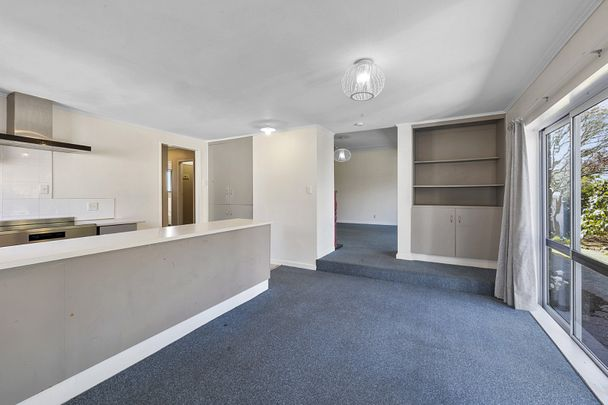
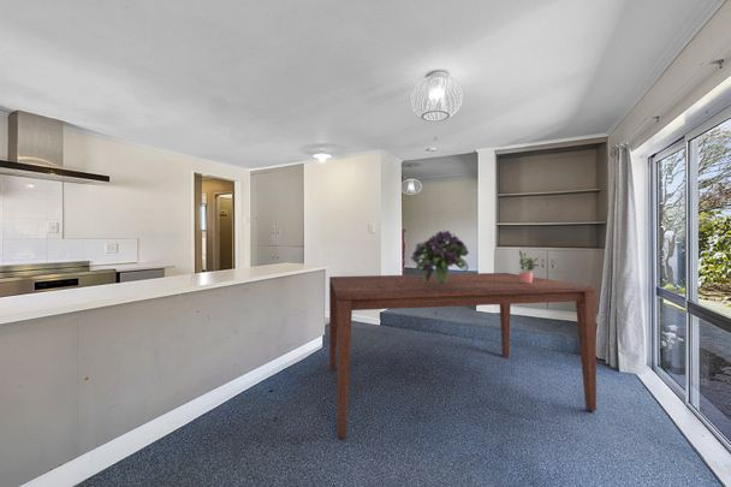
+ dining table (444, 305)
+ bouquet (441, 257)
+ potted plant (531, 267)
